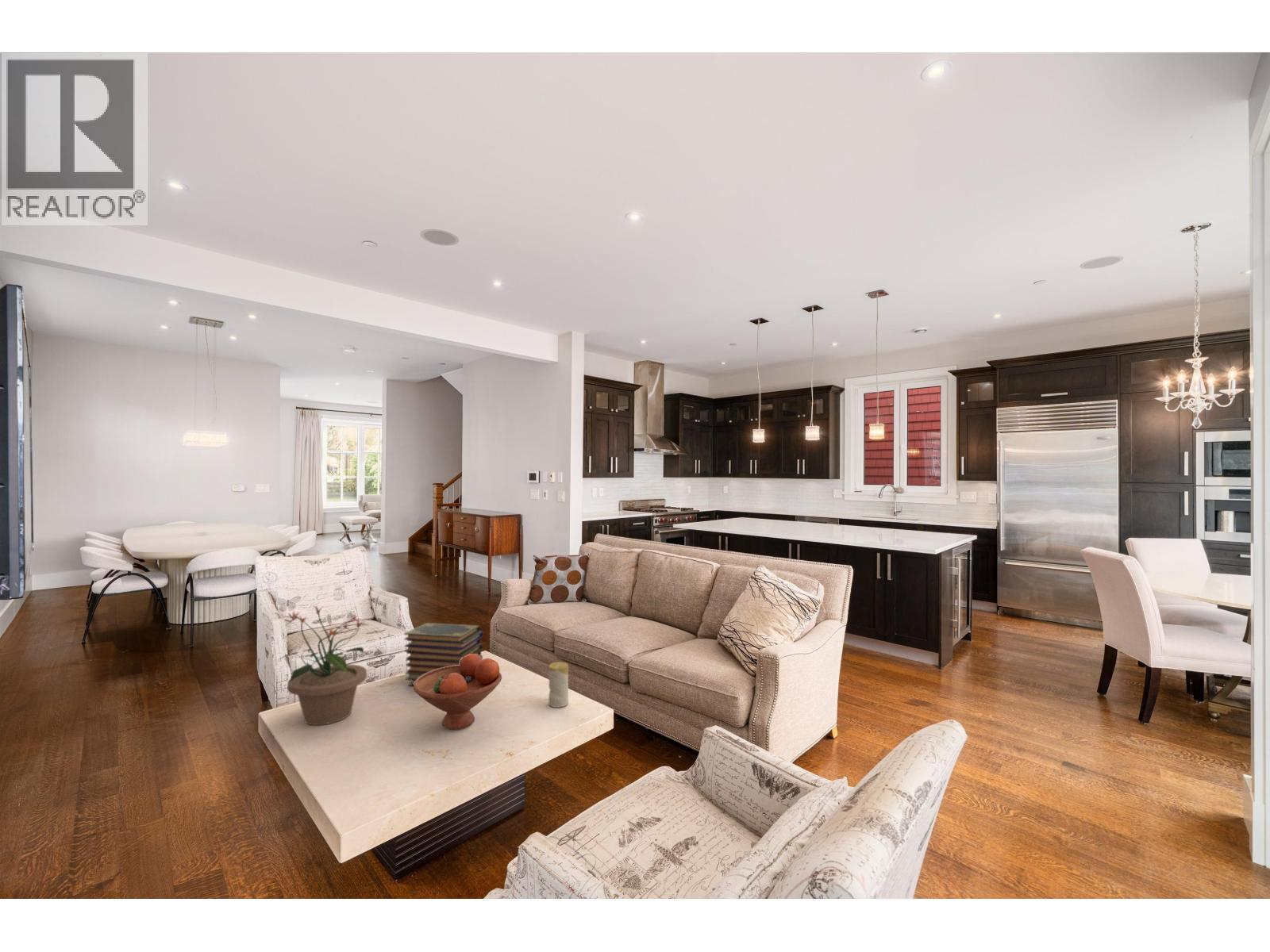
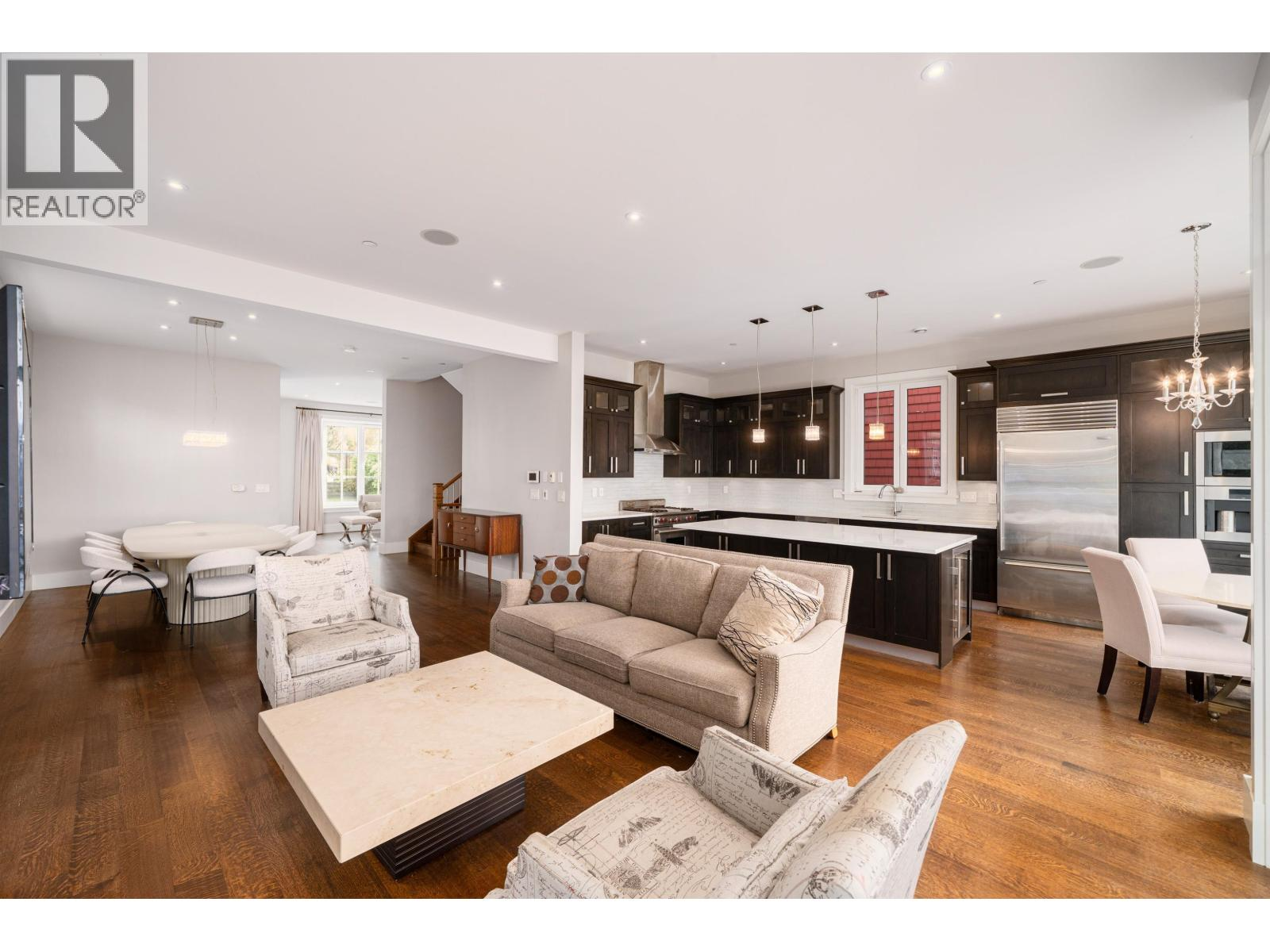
- candle (558, 684)
- book stack (444, 654)
- potted plant (322, 662)
- fruit bowl (458, 693)
